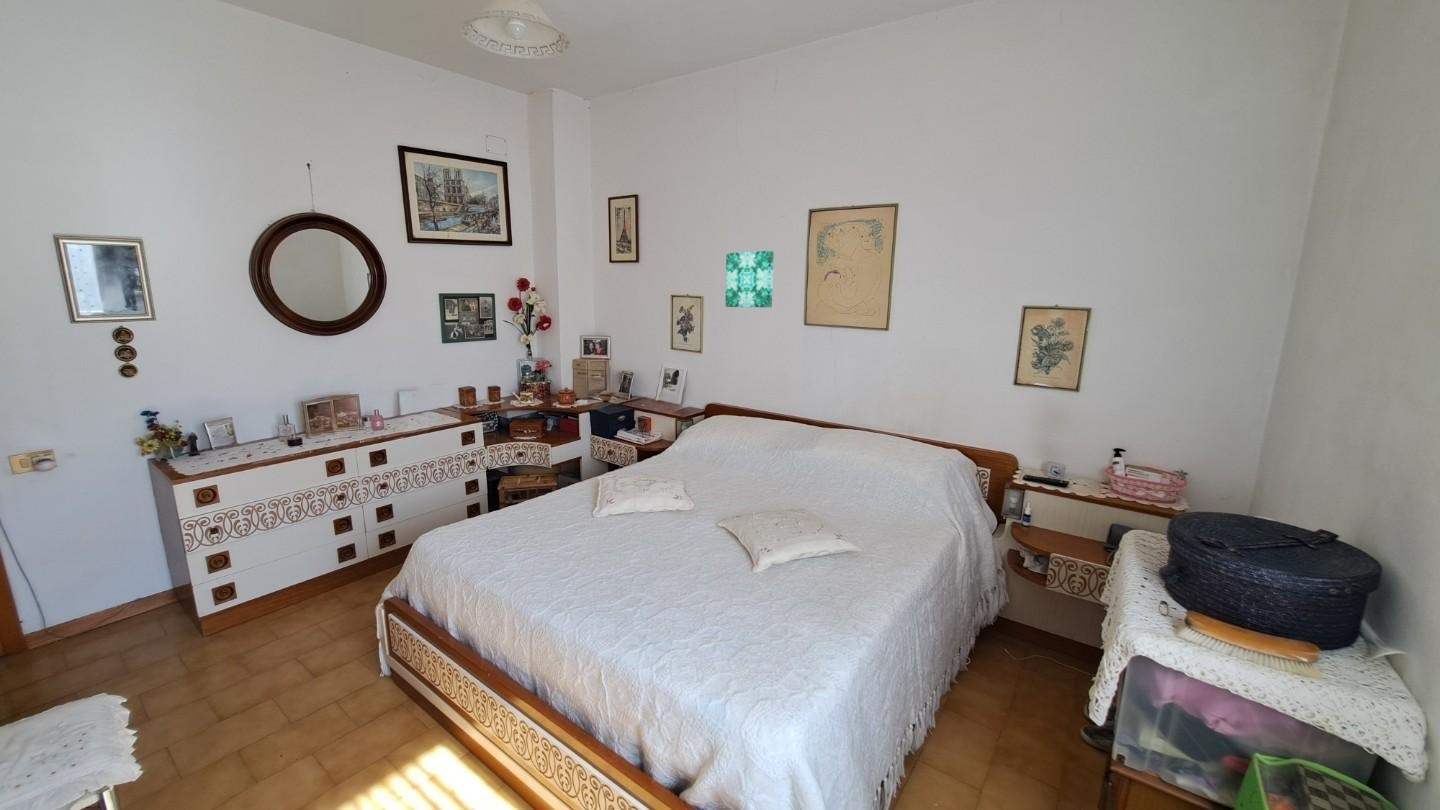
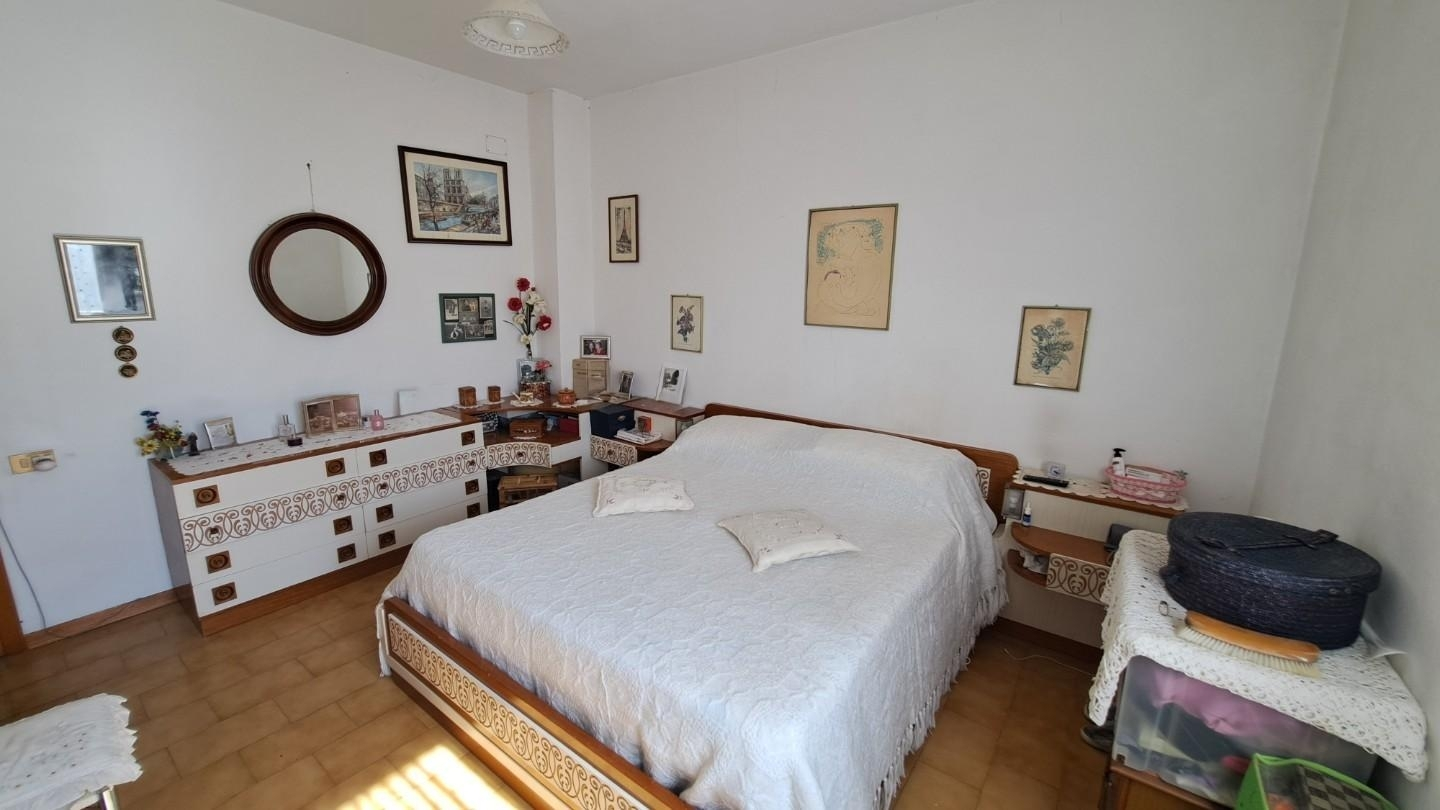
- wall art (748, 279)
